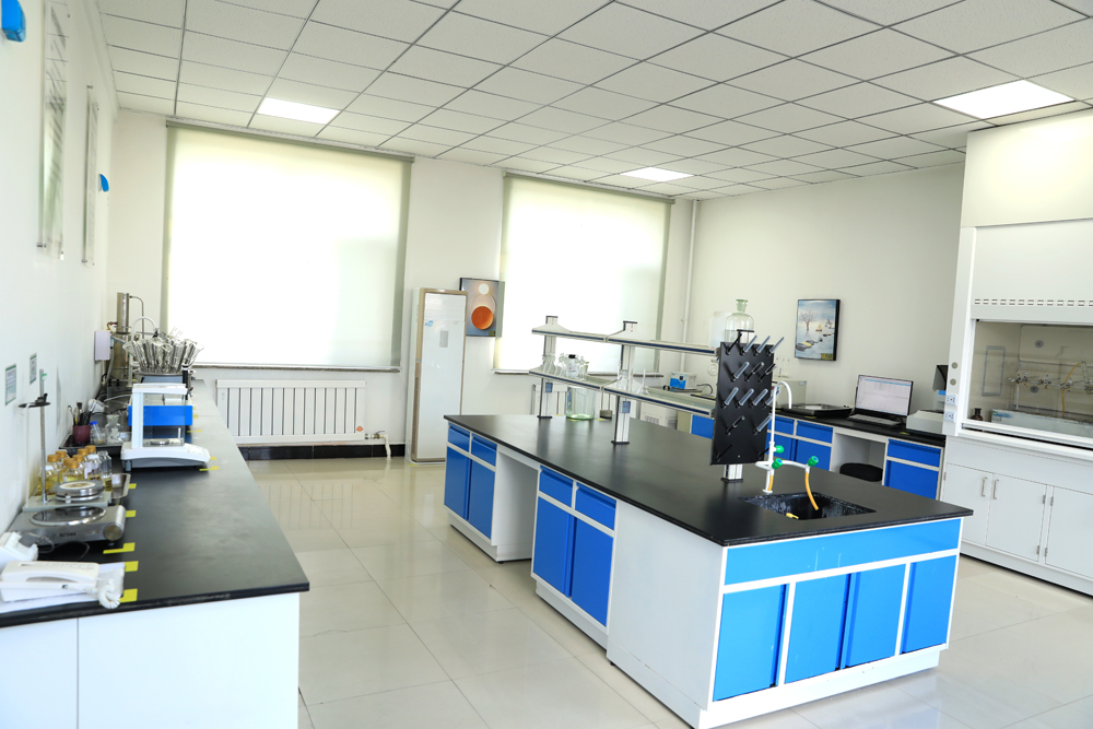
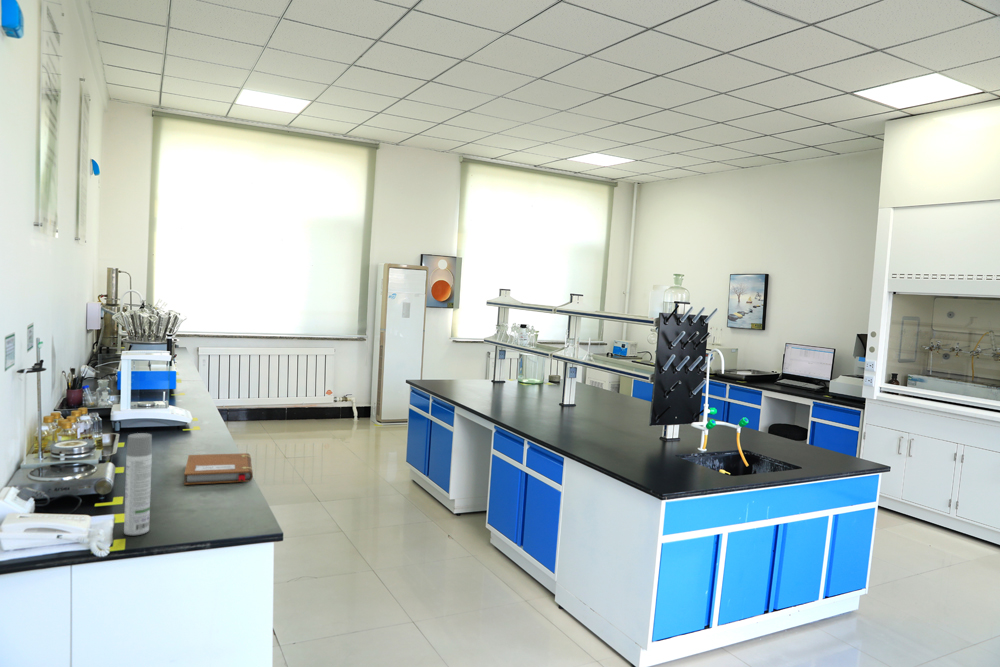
+ notebook (219, 468)
+ spray bottle (138, 483)
